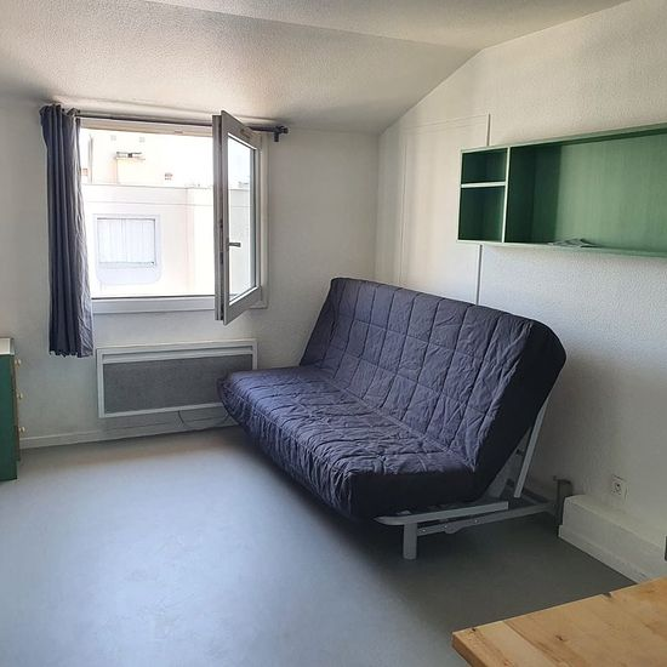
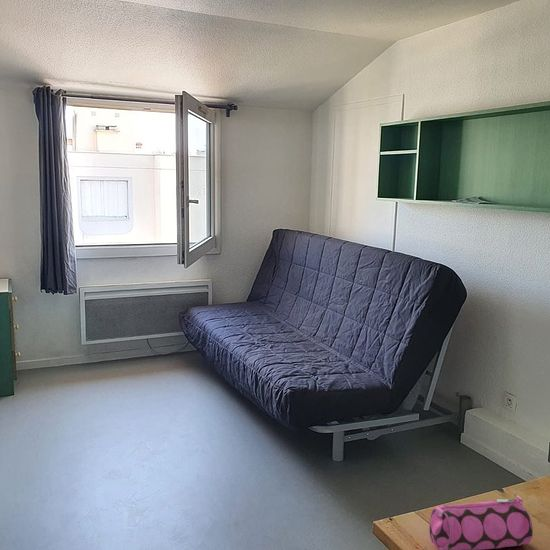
+ pencil case (479, 522)
